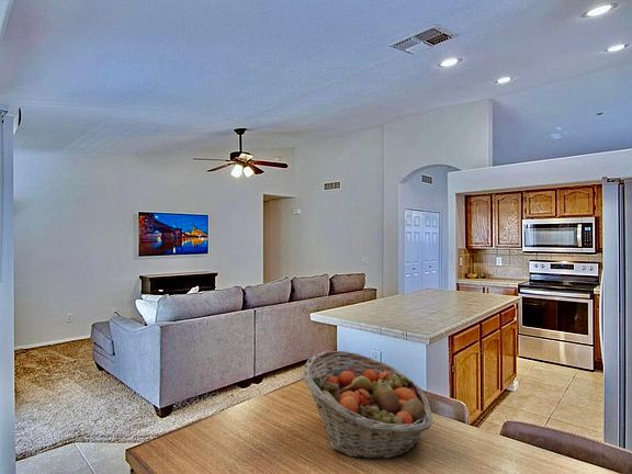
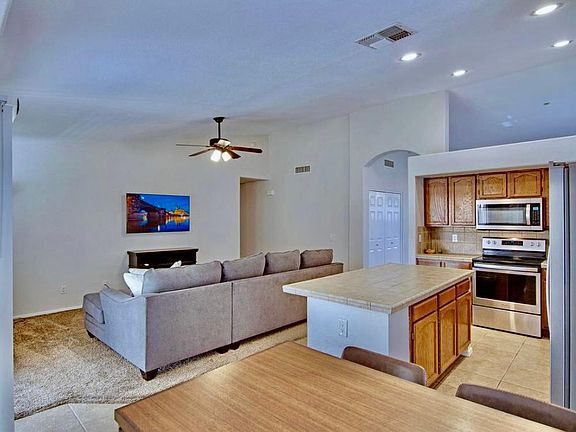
- fruit basket (366, 397)
